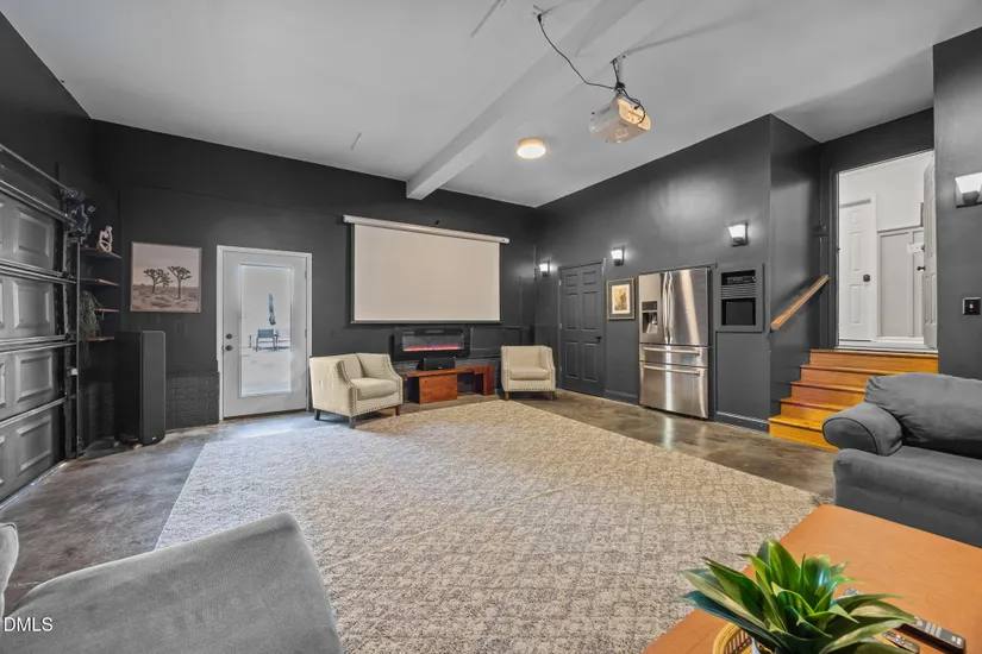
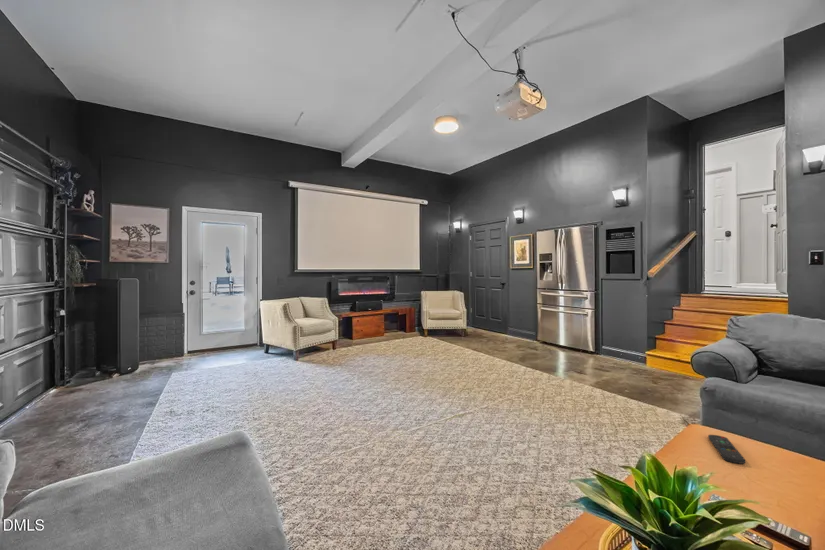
+ remote control (725, 447)
